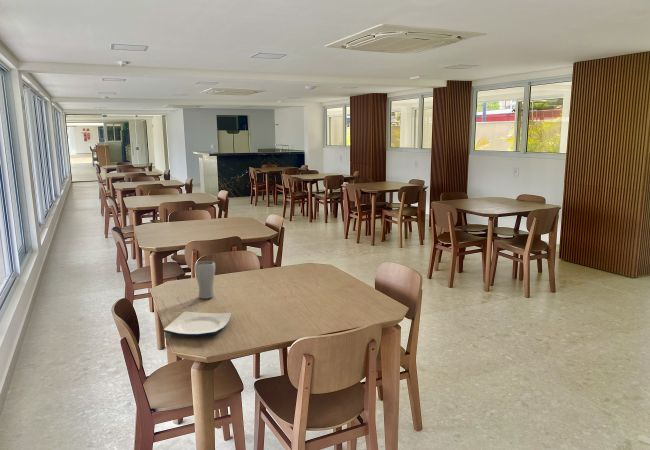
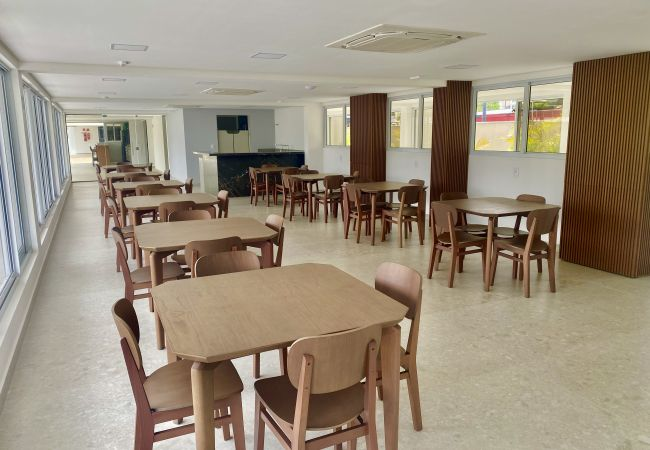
- drinking glass (205, 280)
- plate (199, 324)
